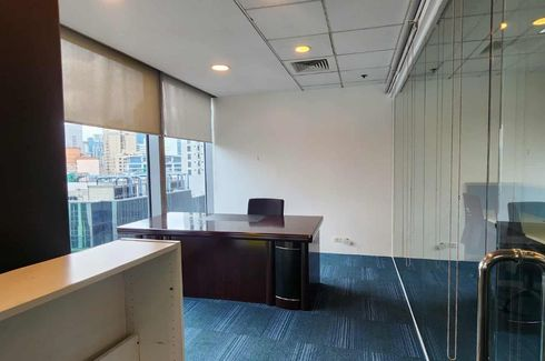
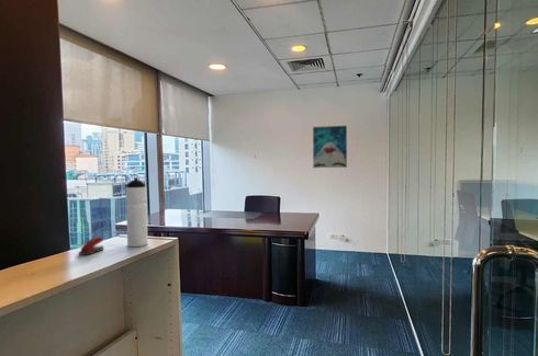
+ water bottle (136, 210)
+ stapler (92, 244)
+ wall art (329, 147)
